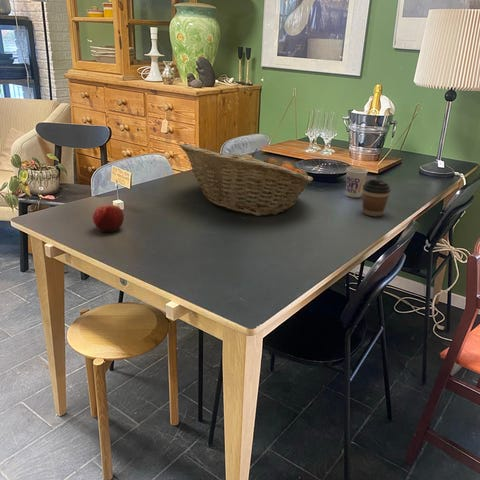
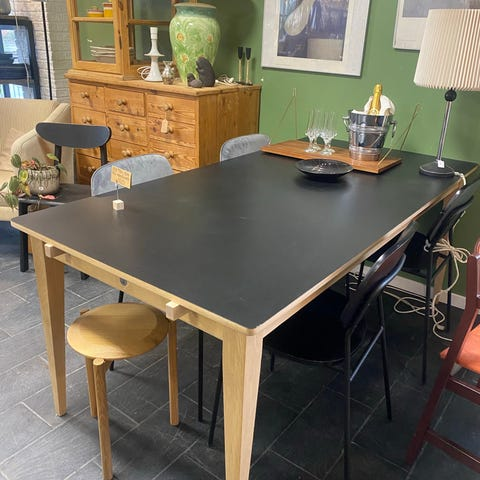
- coffee cup (375, 196)
- fruit basket (244, 173)
- apple (108, 216)
- cup (355, 182)
